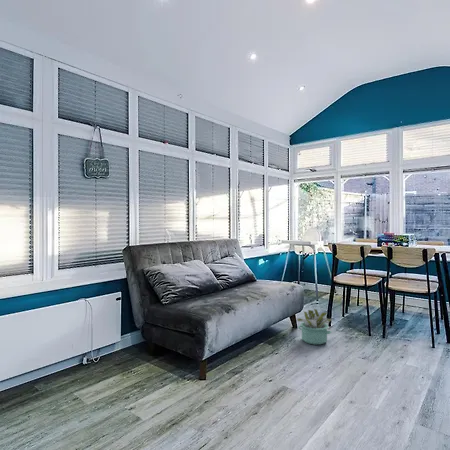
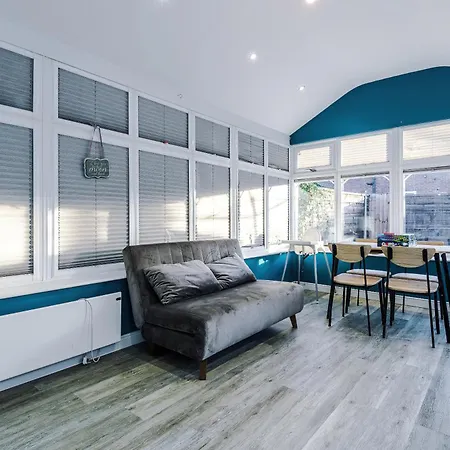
- decorative plant (313, 325)
